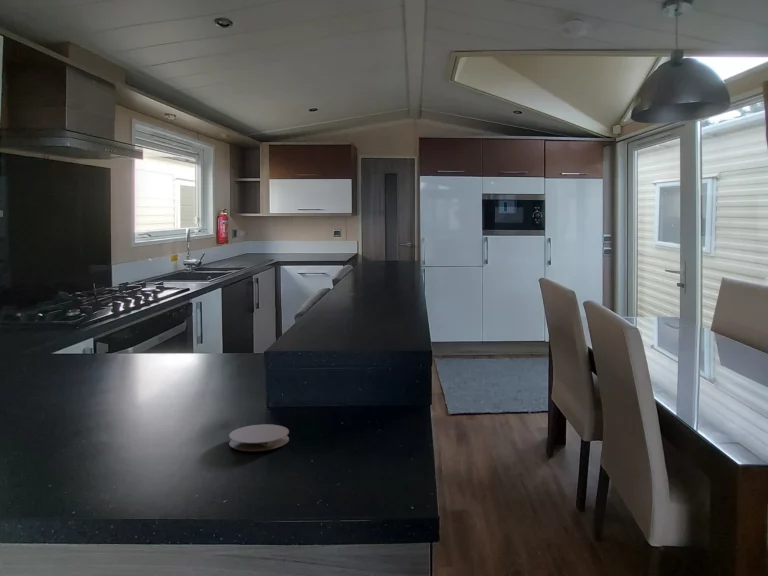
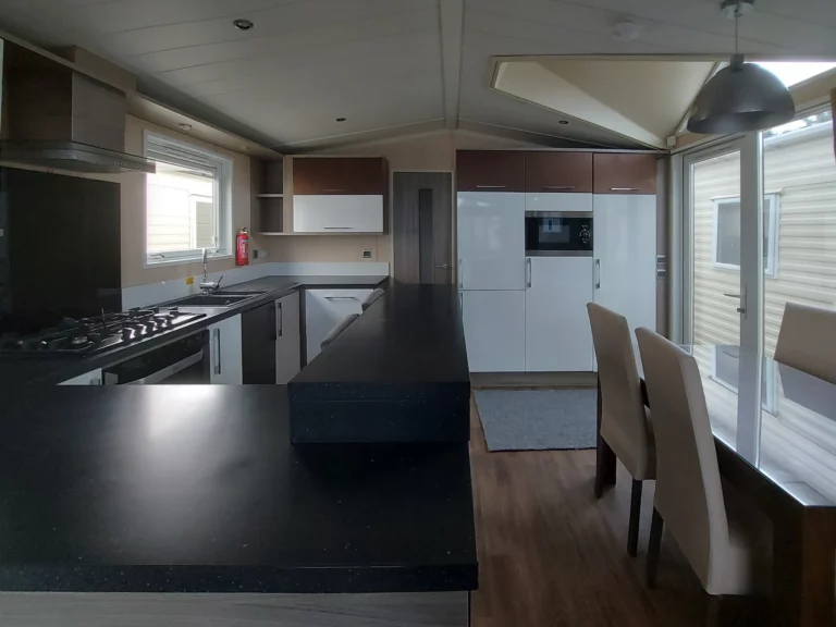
- coaster (259, 437)
